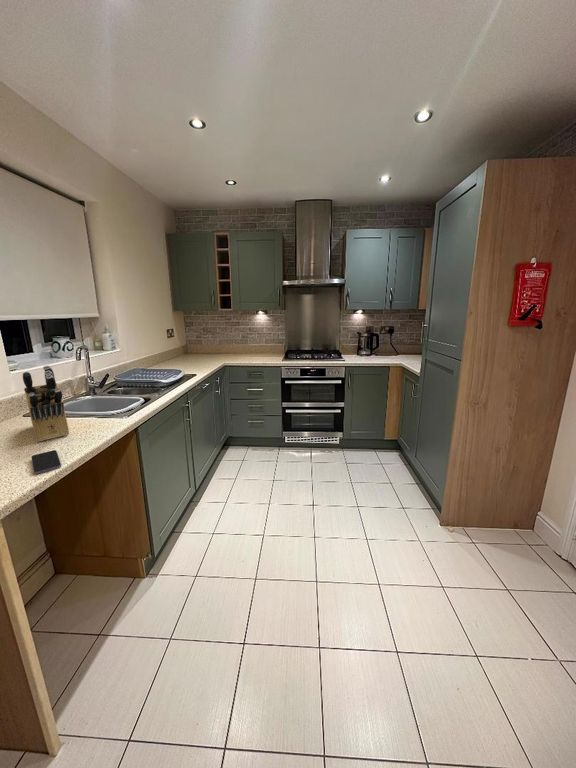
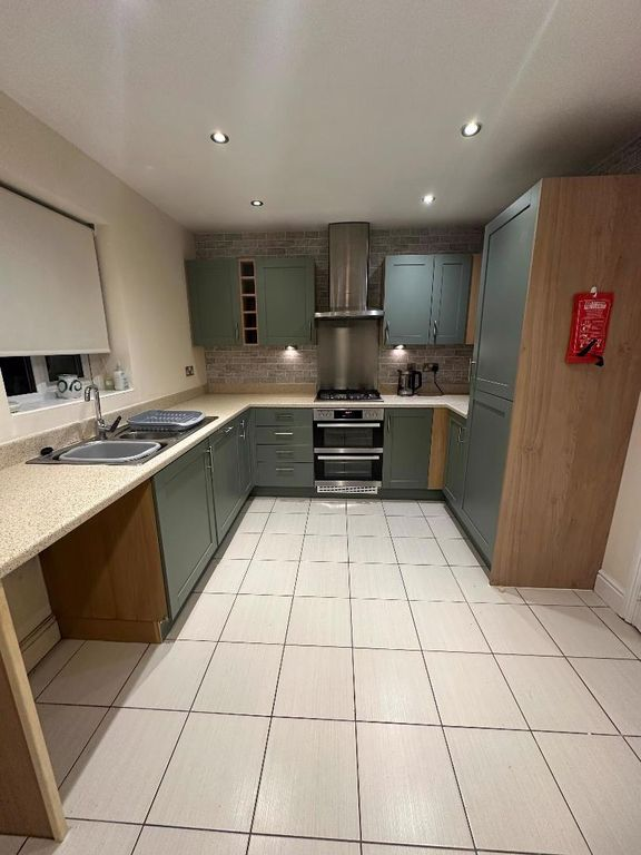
- smartphone (46, 461)
- knife block (44, 399)
